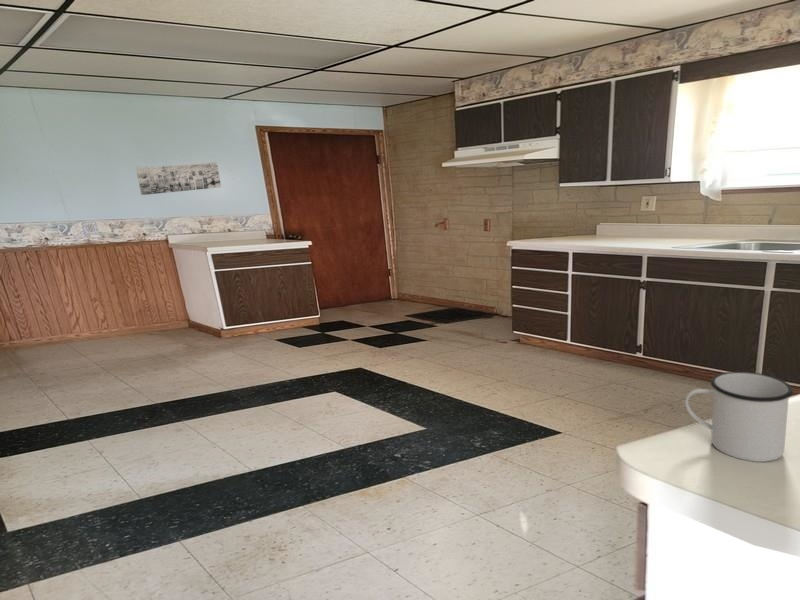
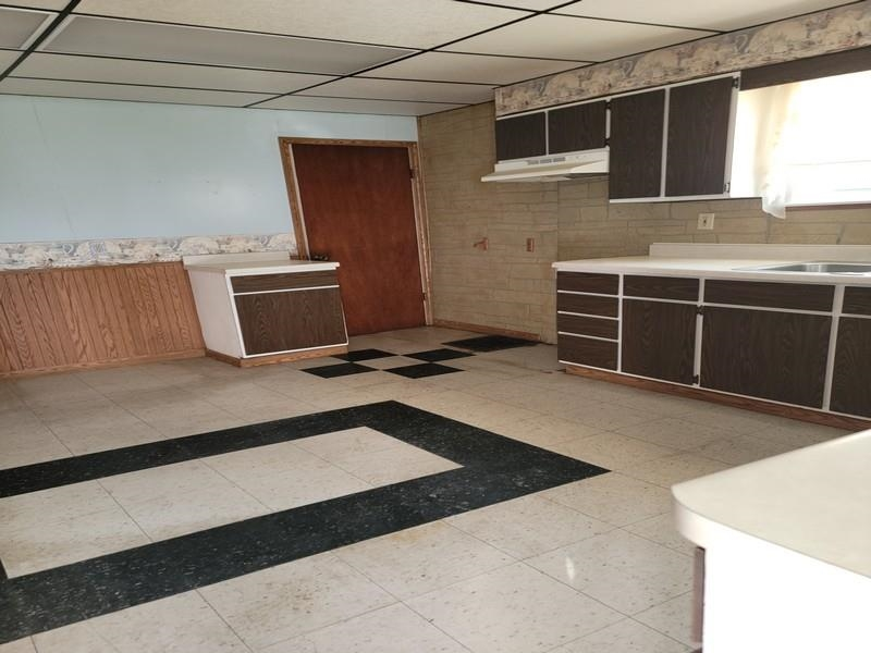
- mug (735, 413)
- wall art (180, 178)
